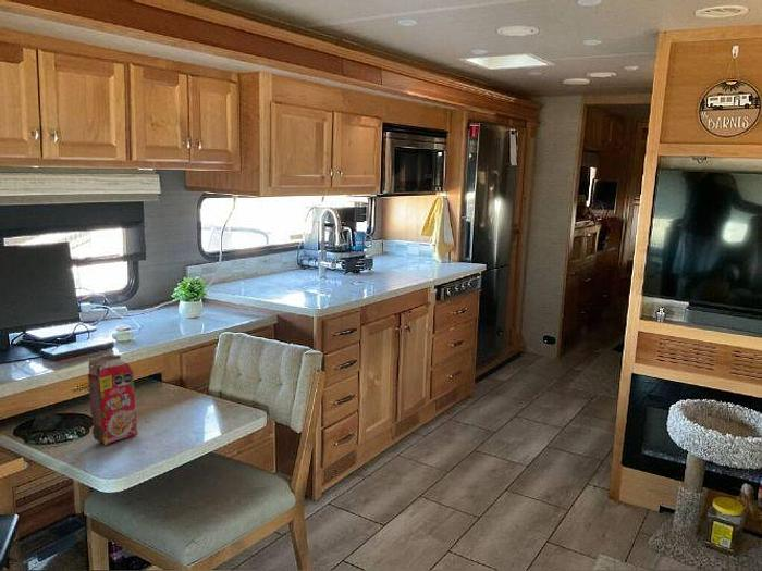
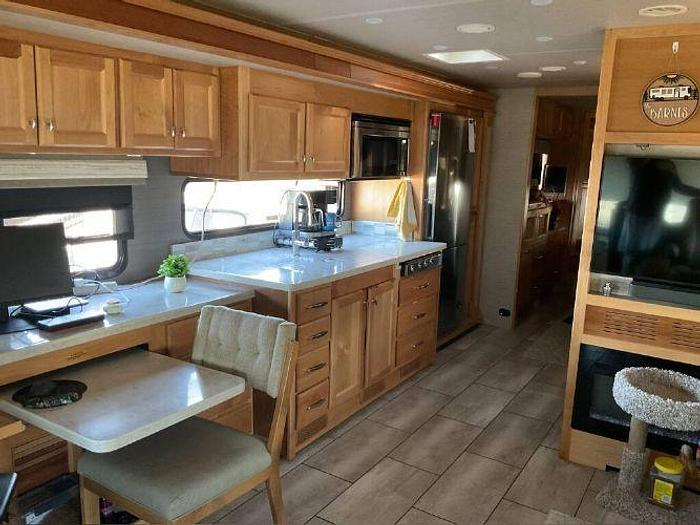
- cereal box (112, 398)
